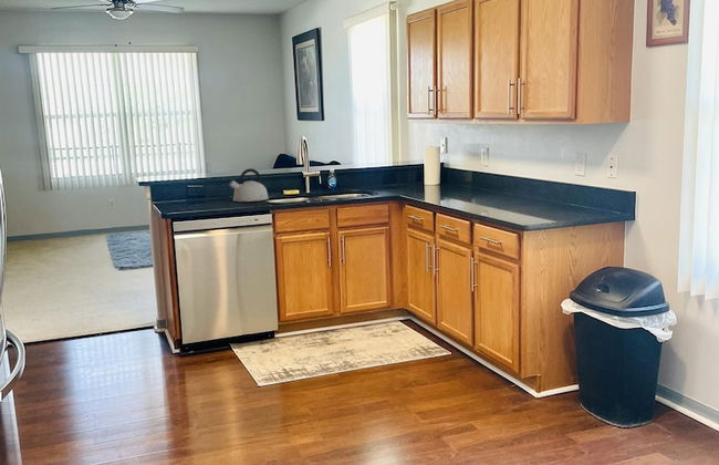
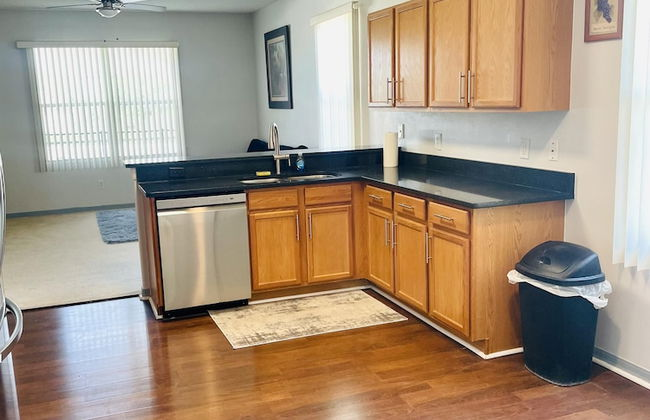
- kettle (248, 184)
